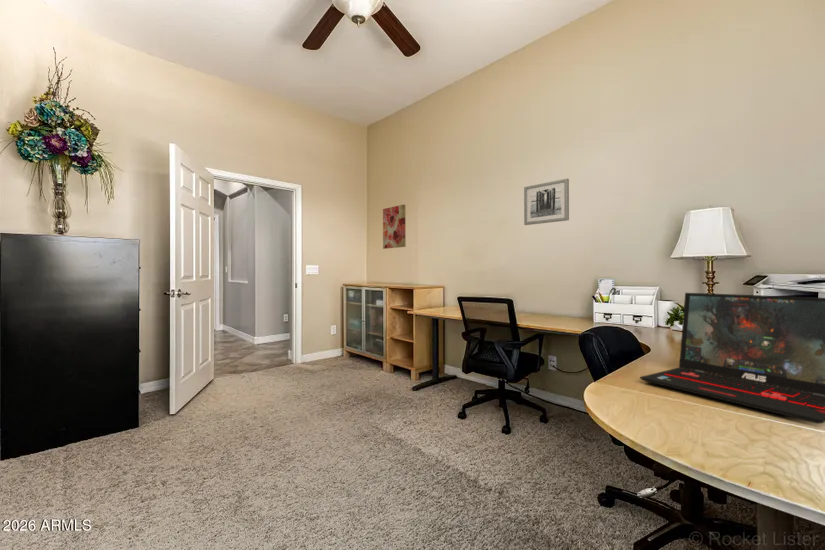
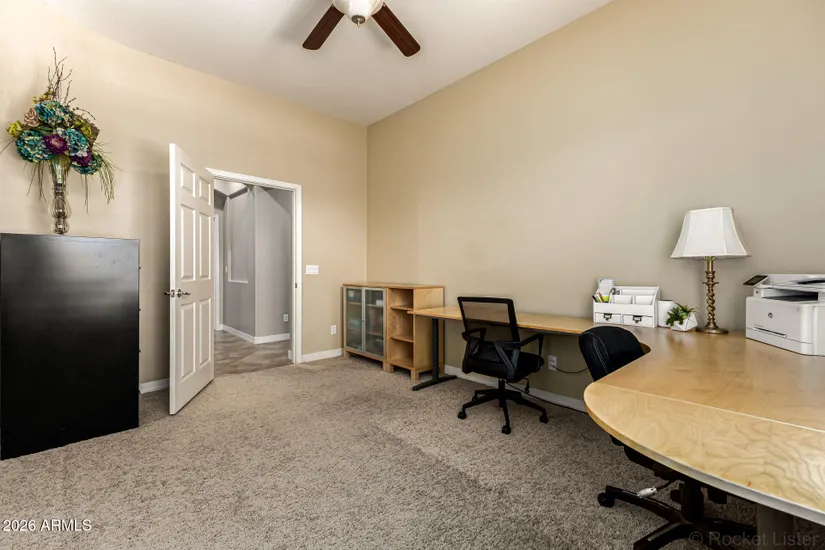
- laptop (738, 344)
- wall art (393, 227)
- wall art (545, 202)
